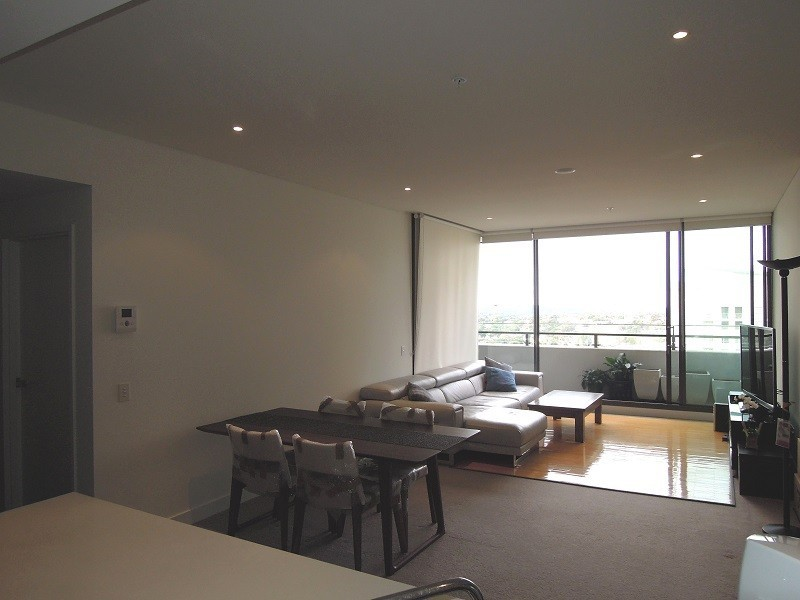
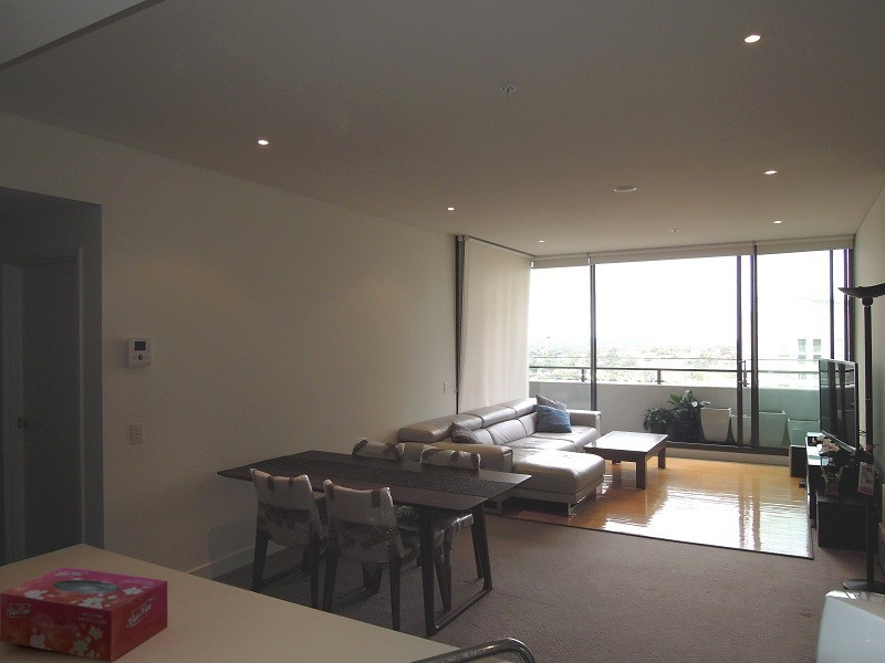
+ tissue box (85, 610)
